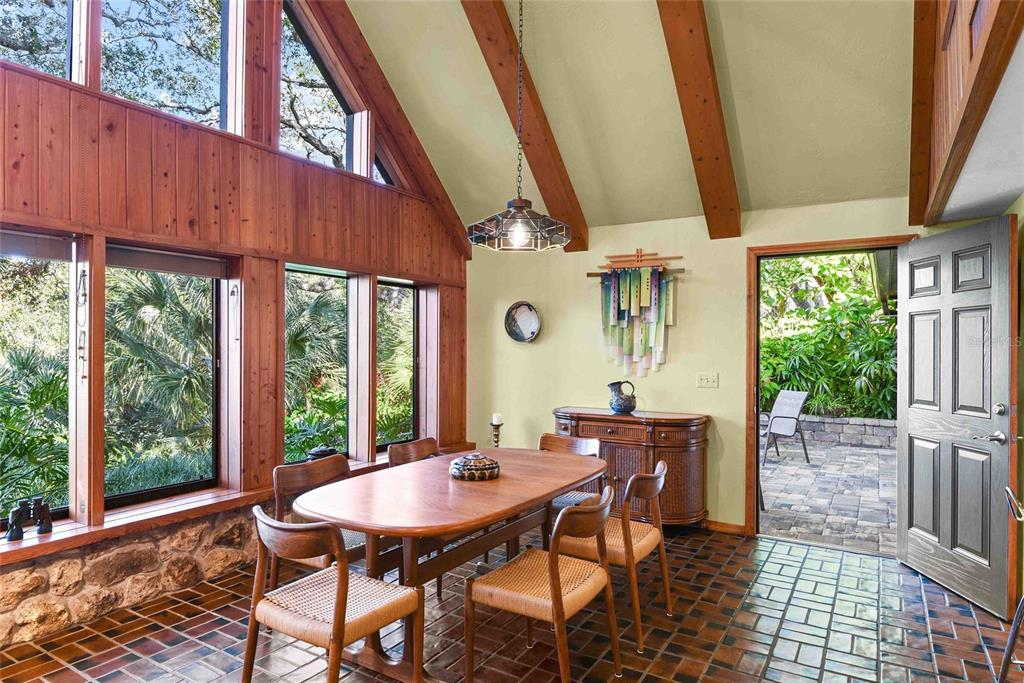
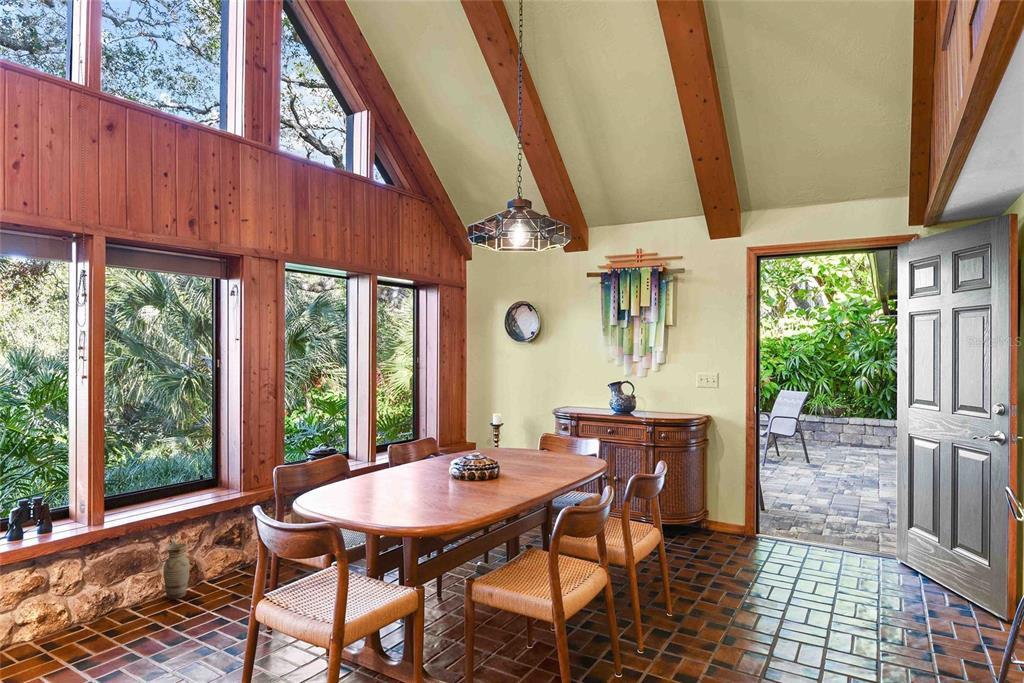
+ ceramic jug (175, 567)
